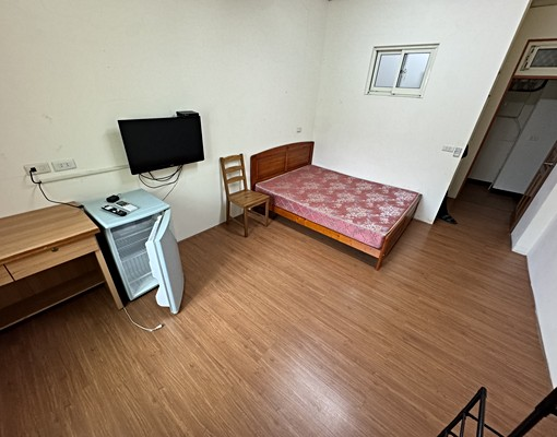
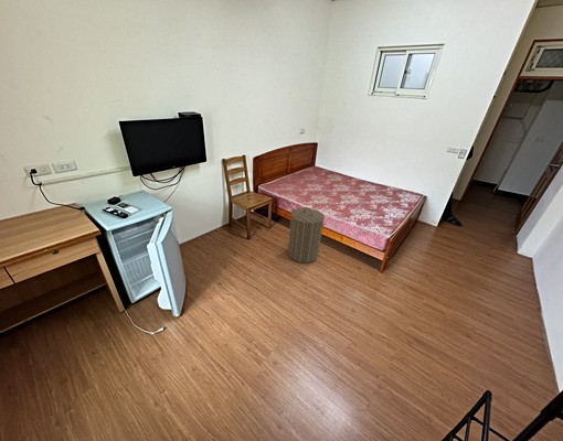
+ laundry hamper (305, 232)
